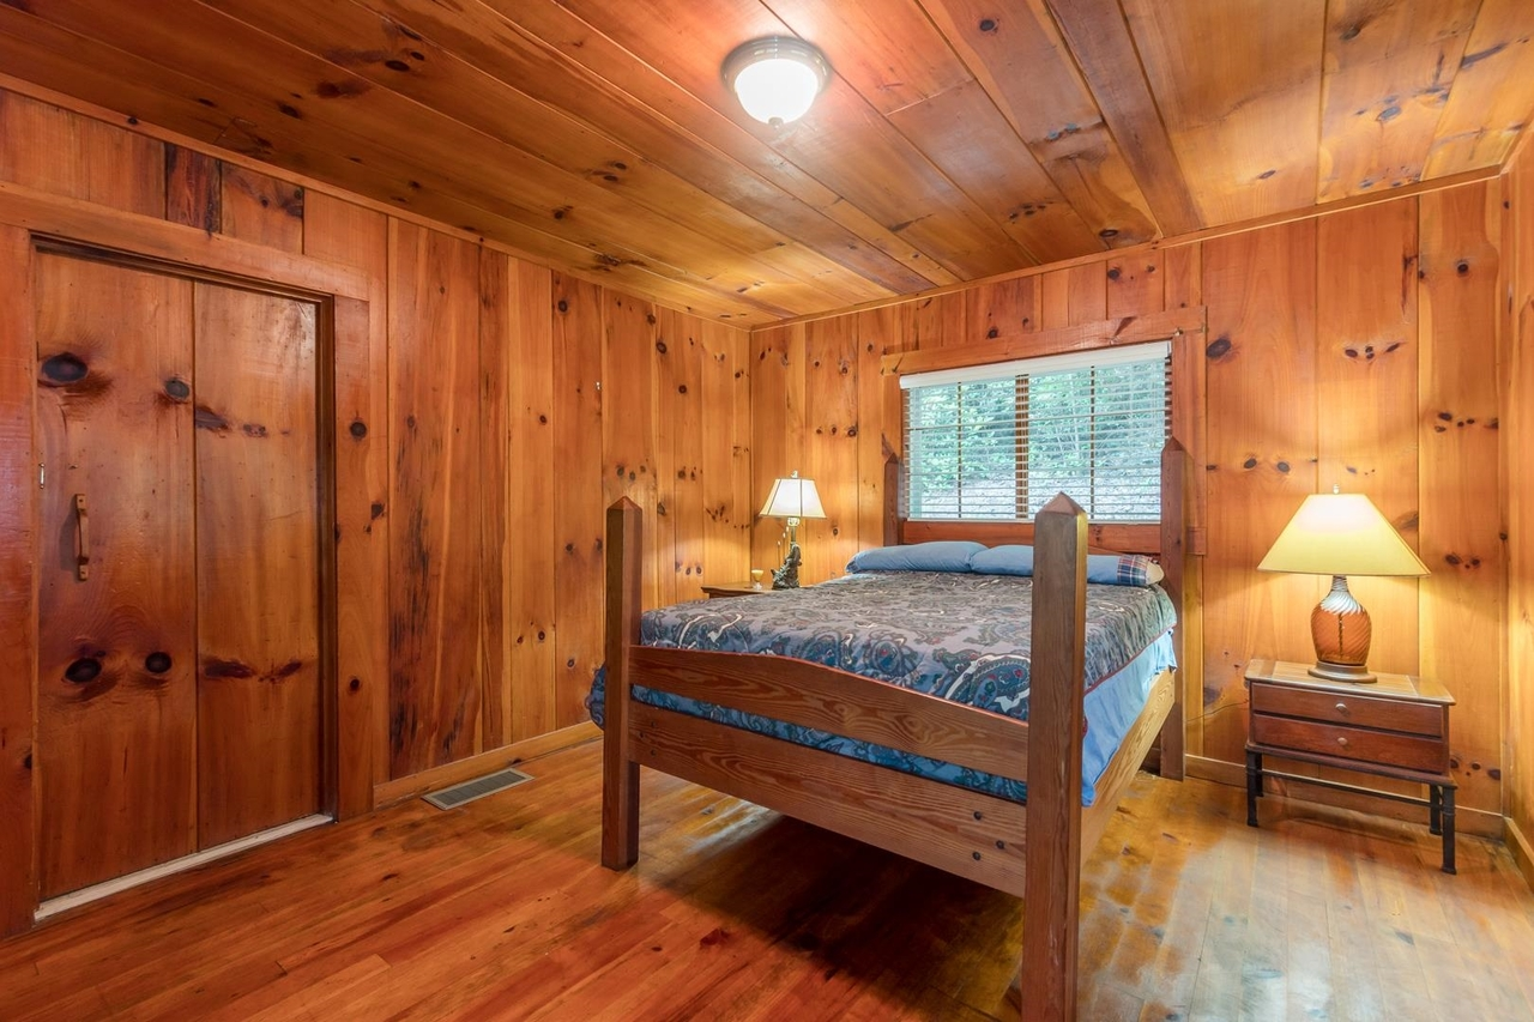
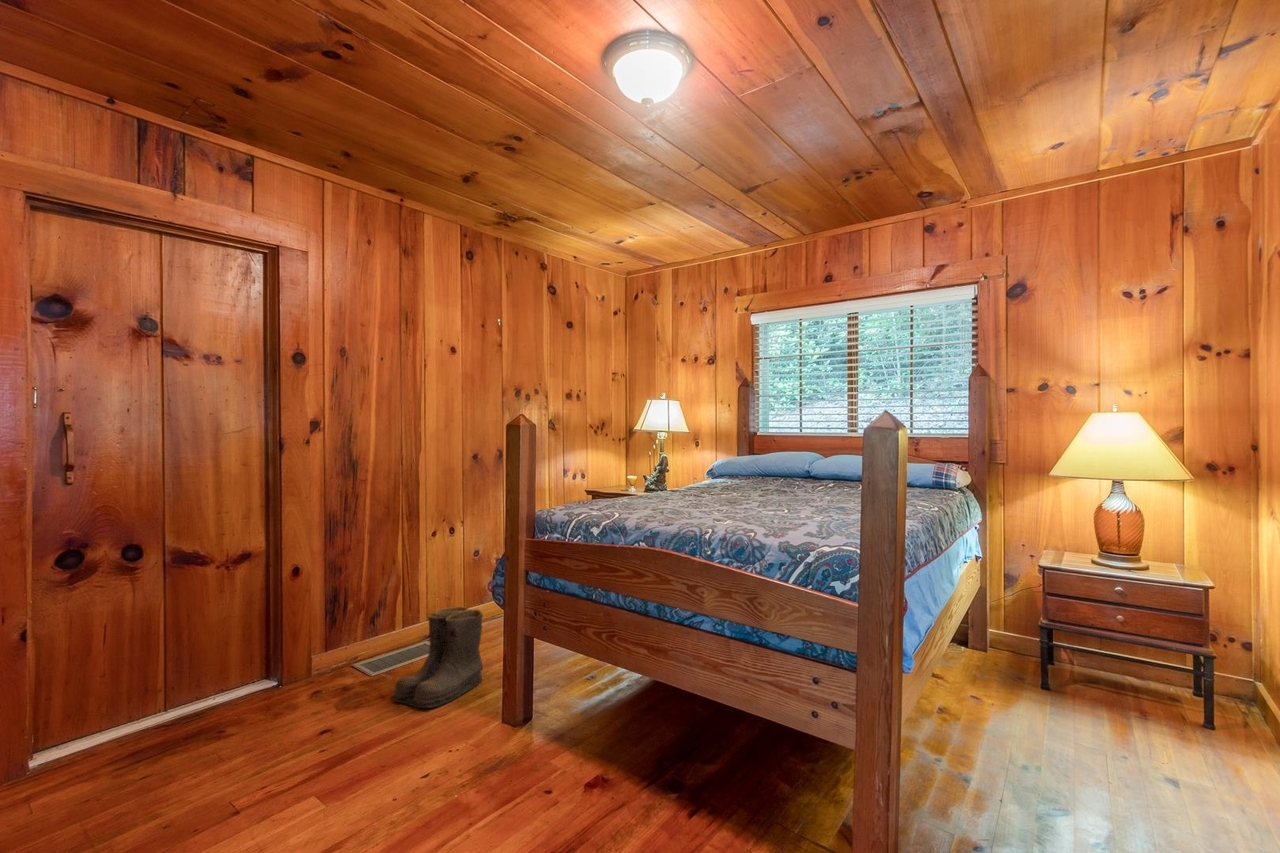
+ boots (440, 653)
